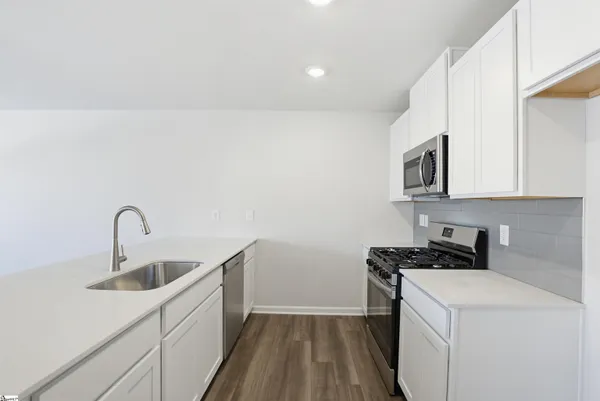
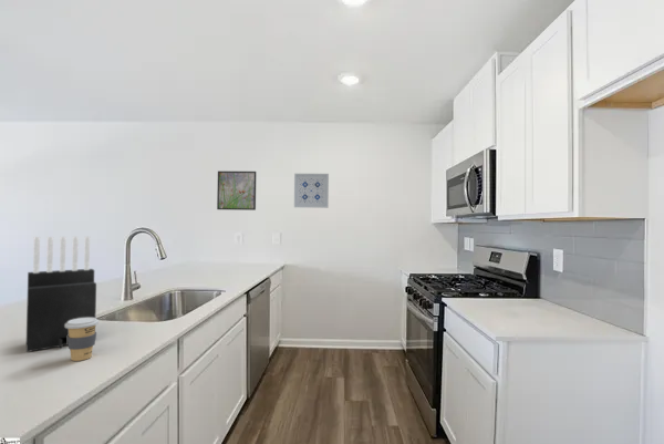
+ coffee cup (81, 339)
+ knife block (62, 289)
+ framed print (236, 190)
+ wall art (311, 190)
